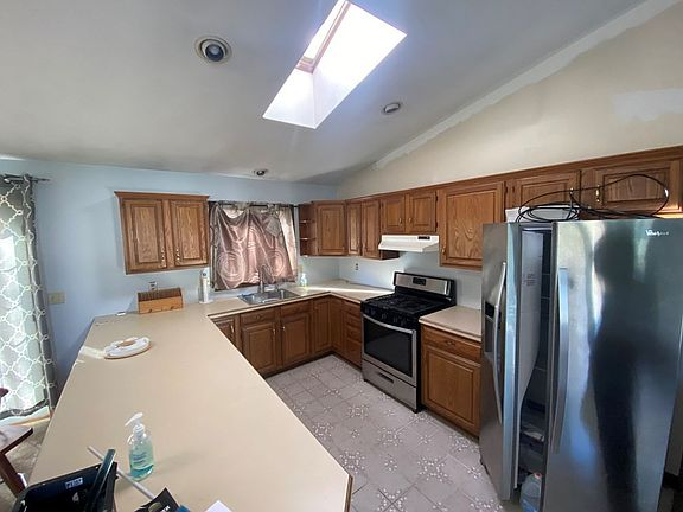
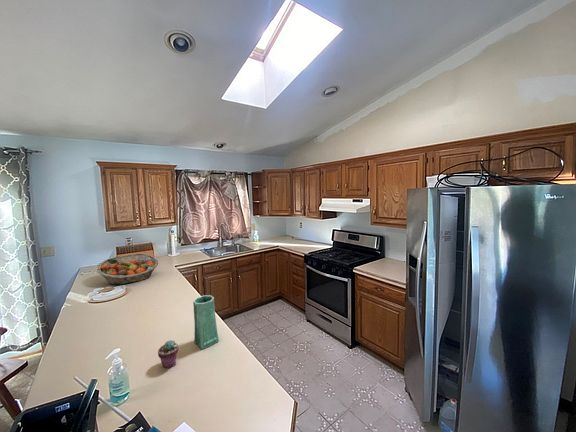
+ fruit basket (129, 268)
+ vase (205, 320)
+ potted succulent (168, 352)
